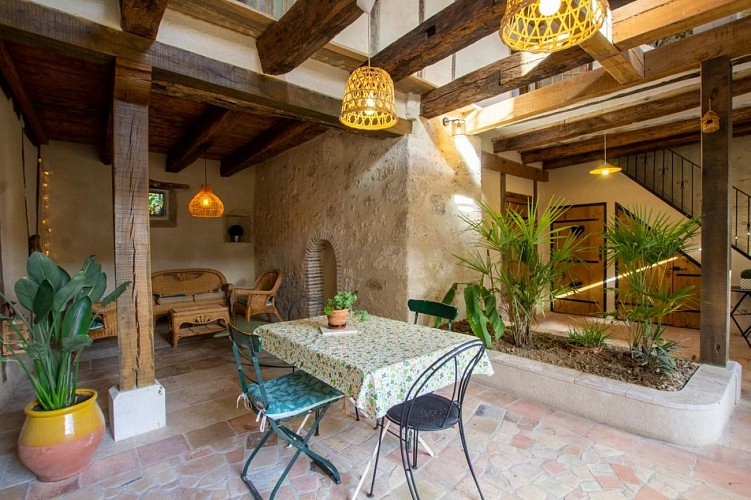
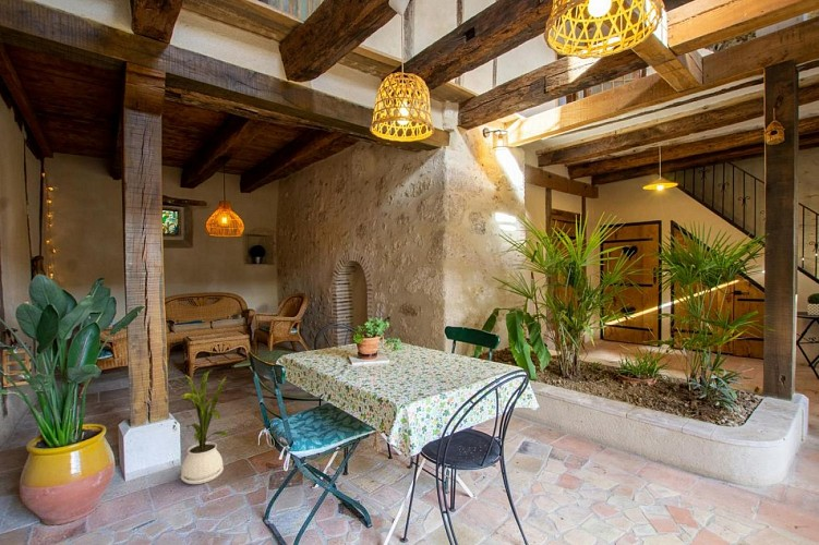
+ house plant (201, 420)
